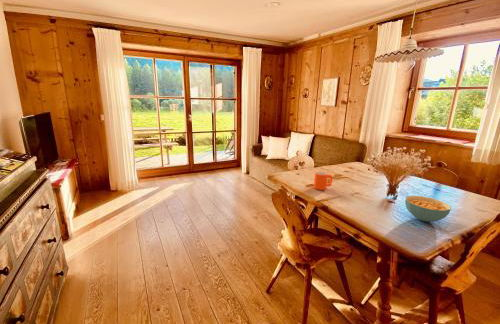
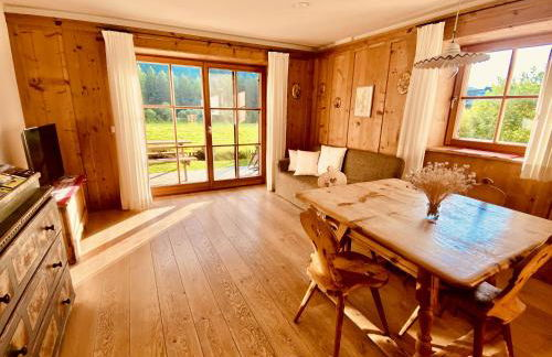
- cereal bowl (425, 210)
- mug (322, 180)
